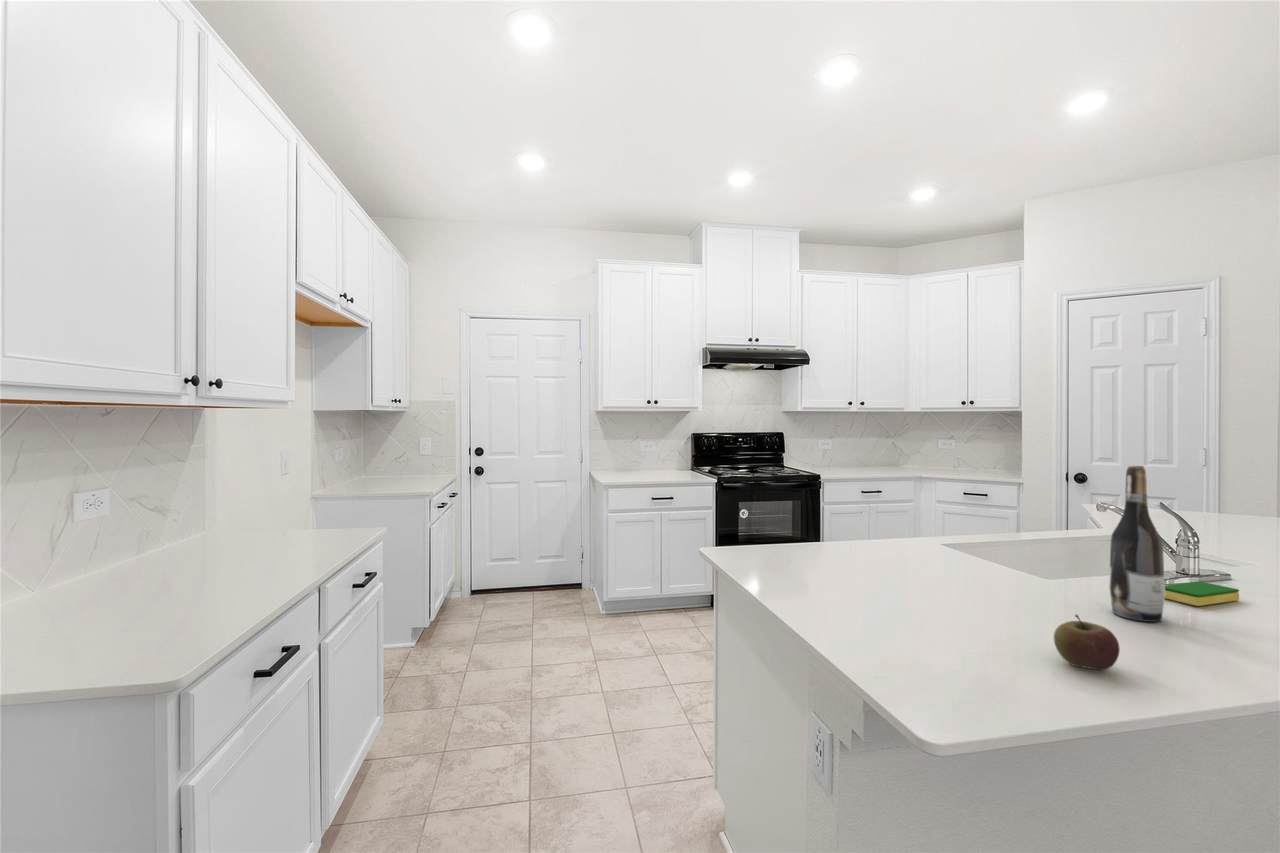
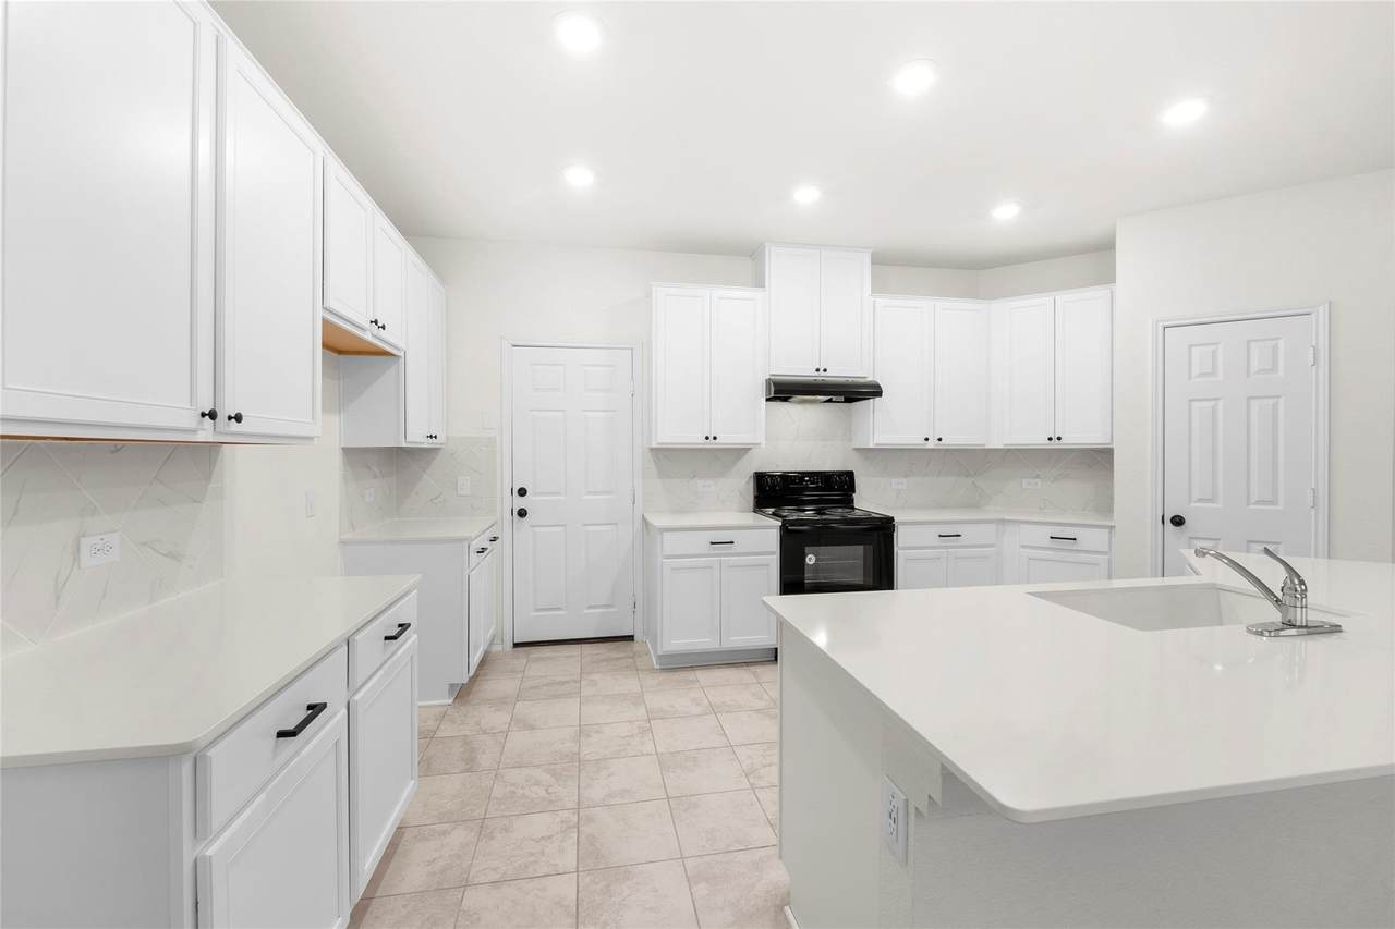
- wine bottle (1136, 540)
- dish sponge (1198, 593)
- apple (1085, 641)
